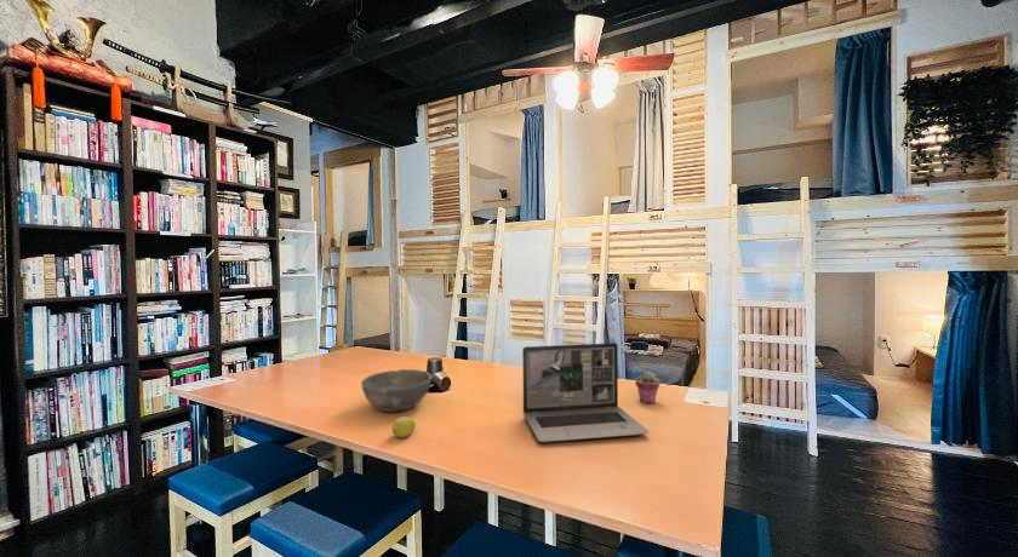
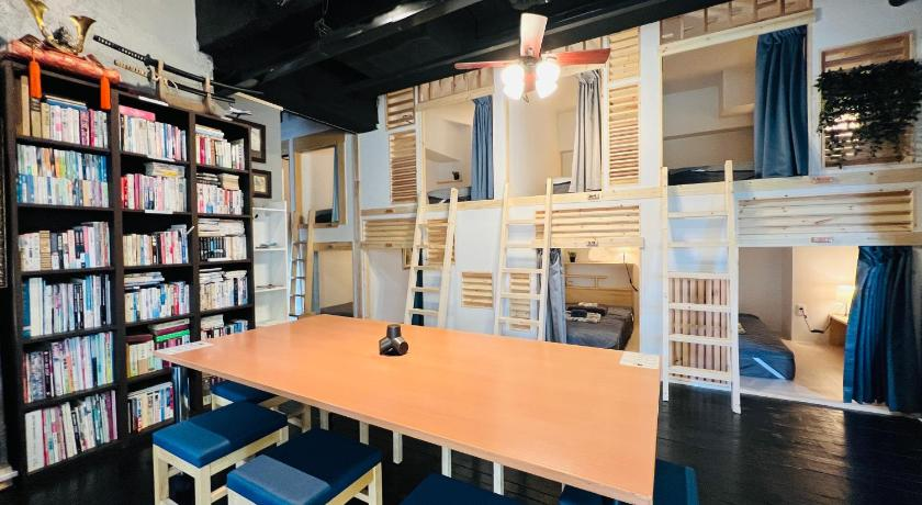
- laptop (582, 389)
- bowl (396, 392)
- potted succulent (647, 385)
- fruit (404, 426)
